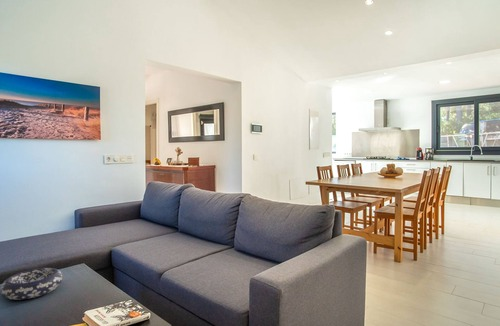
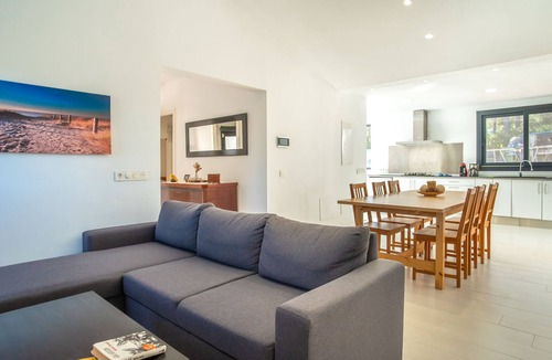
- decorative bowl (33, 283)
